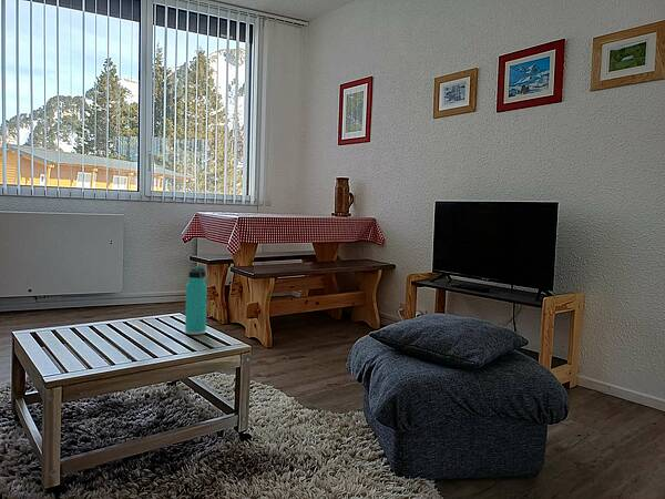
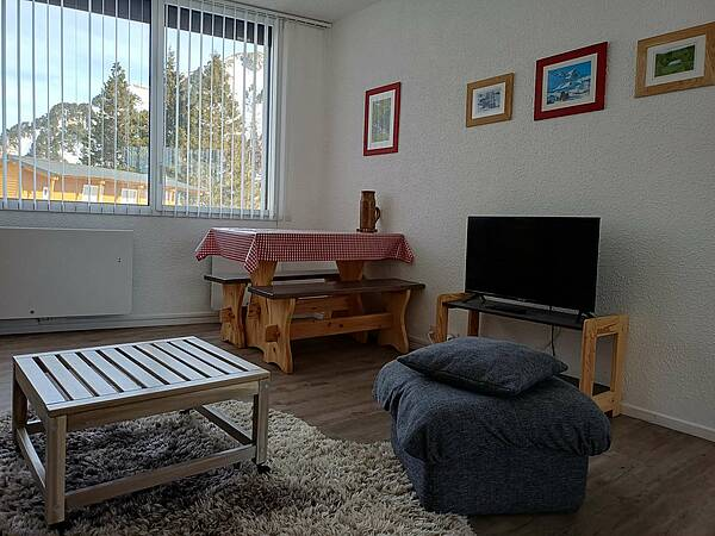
- thermos bottle (196, 298)
